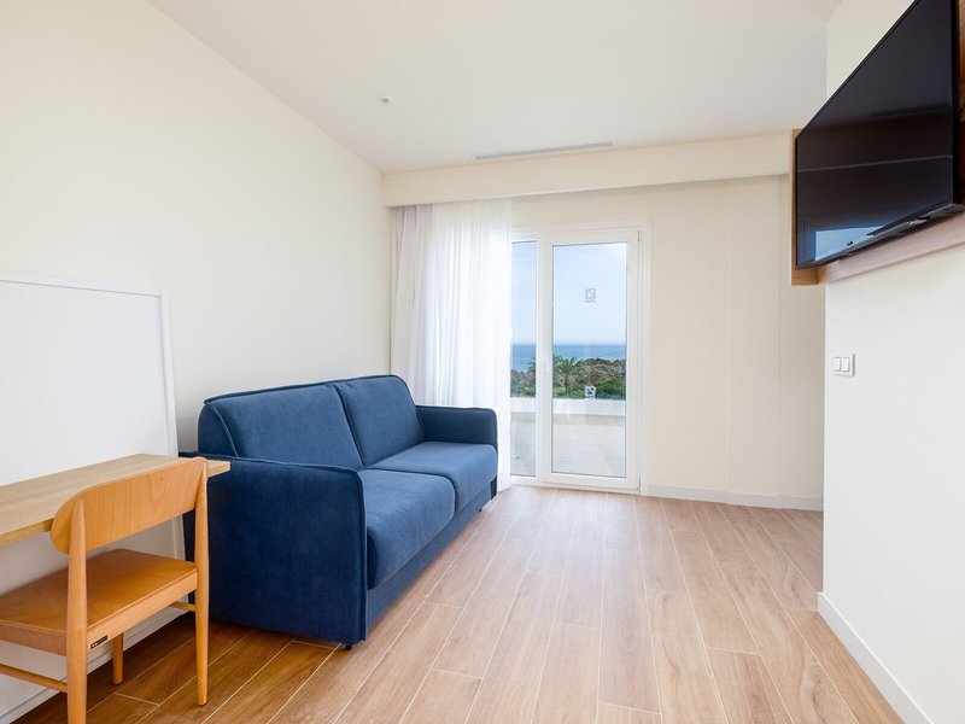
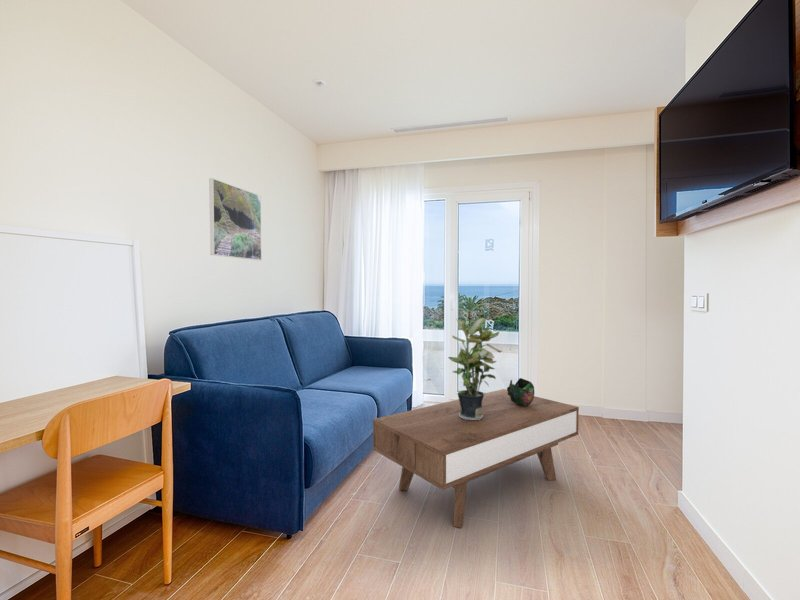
+ coffee table (478, 447)
+ potted plant (475, 366)
+ decorative bowl (519, 391)
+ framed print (237, 222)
